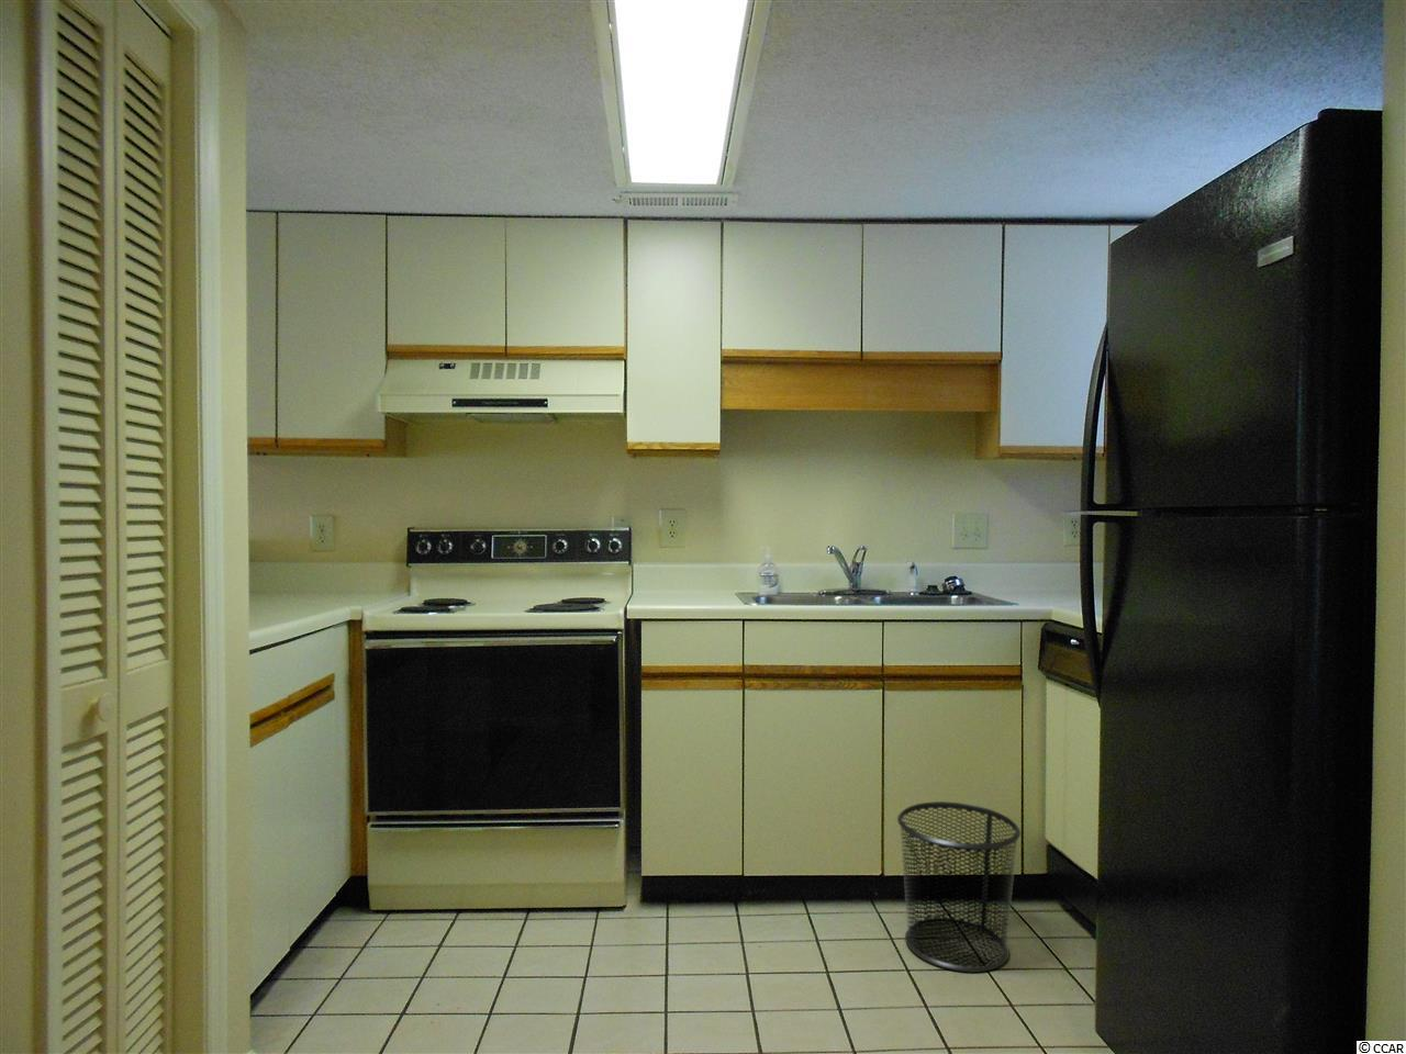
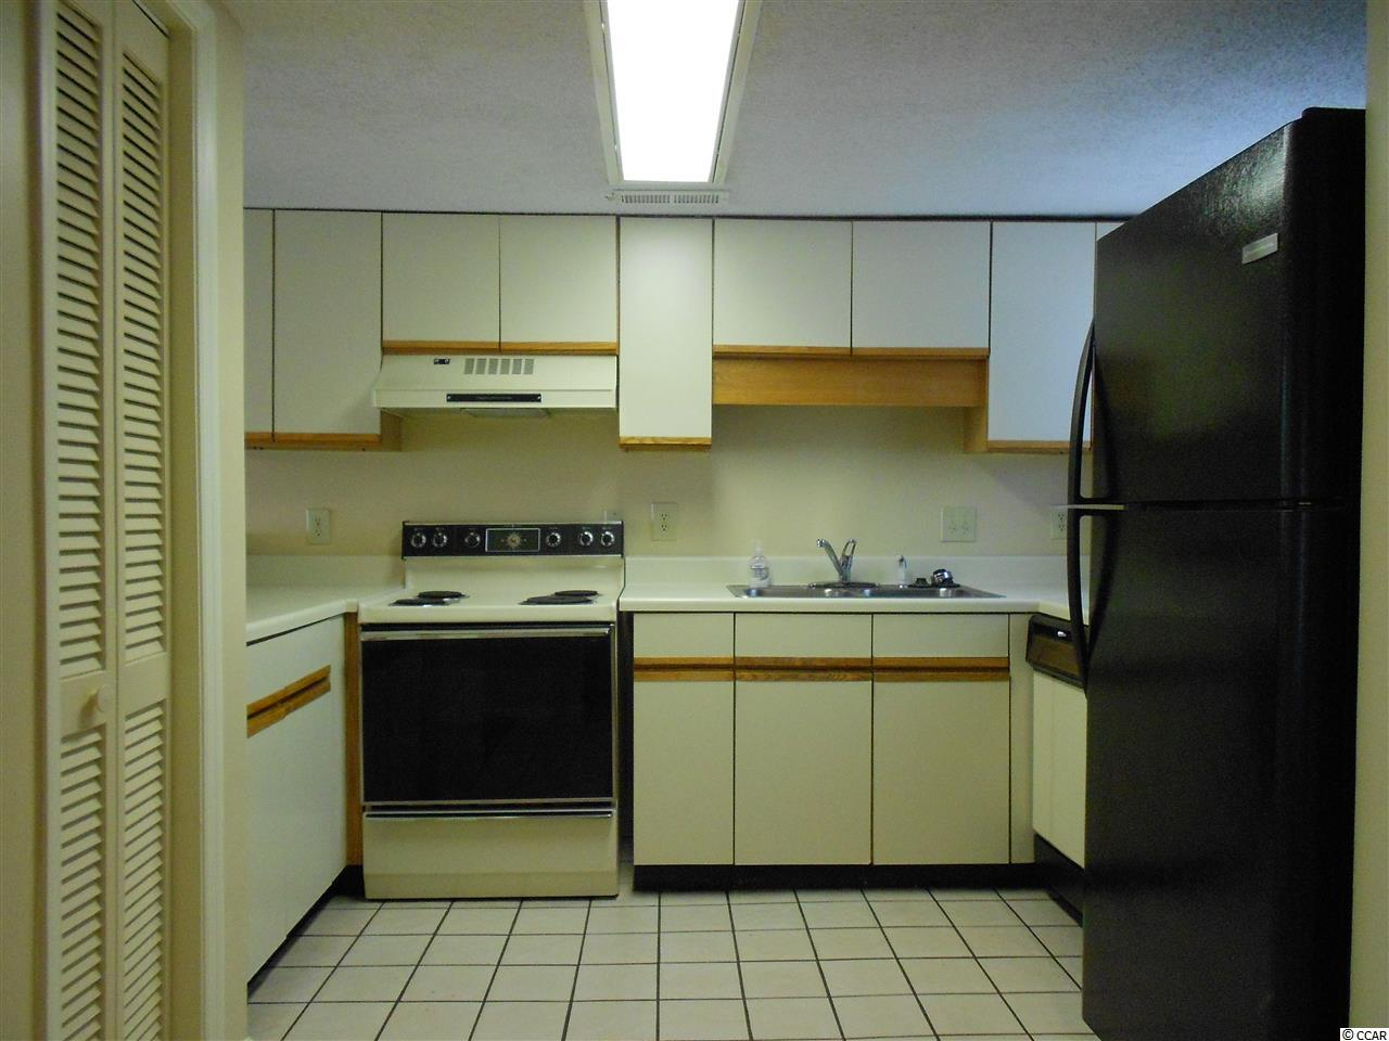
- trash can (957, 882)
